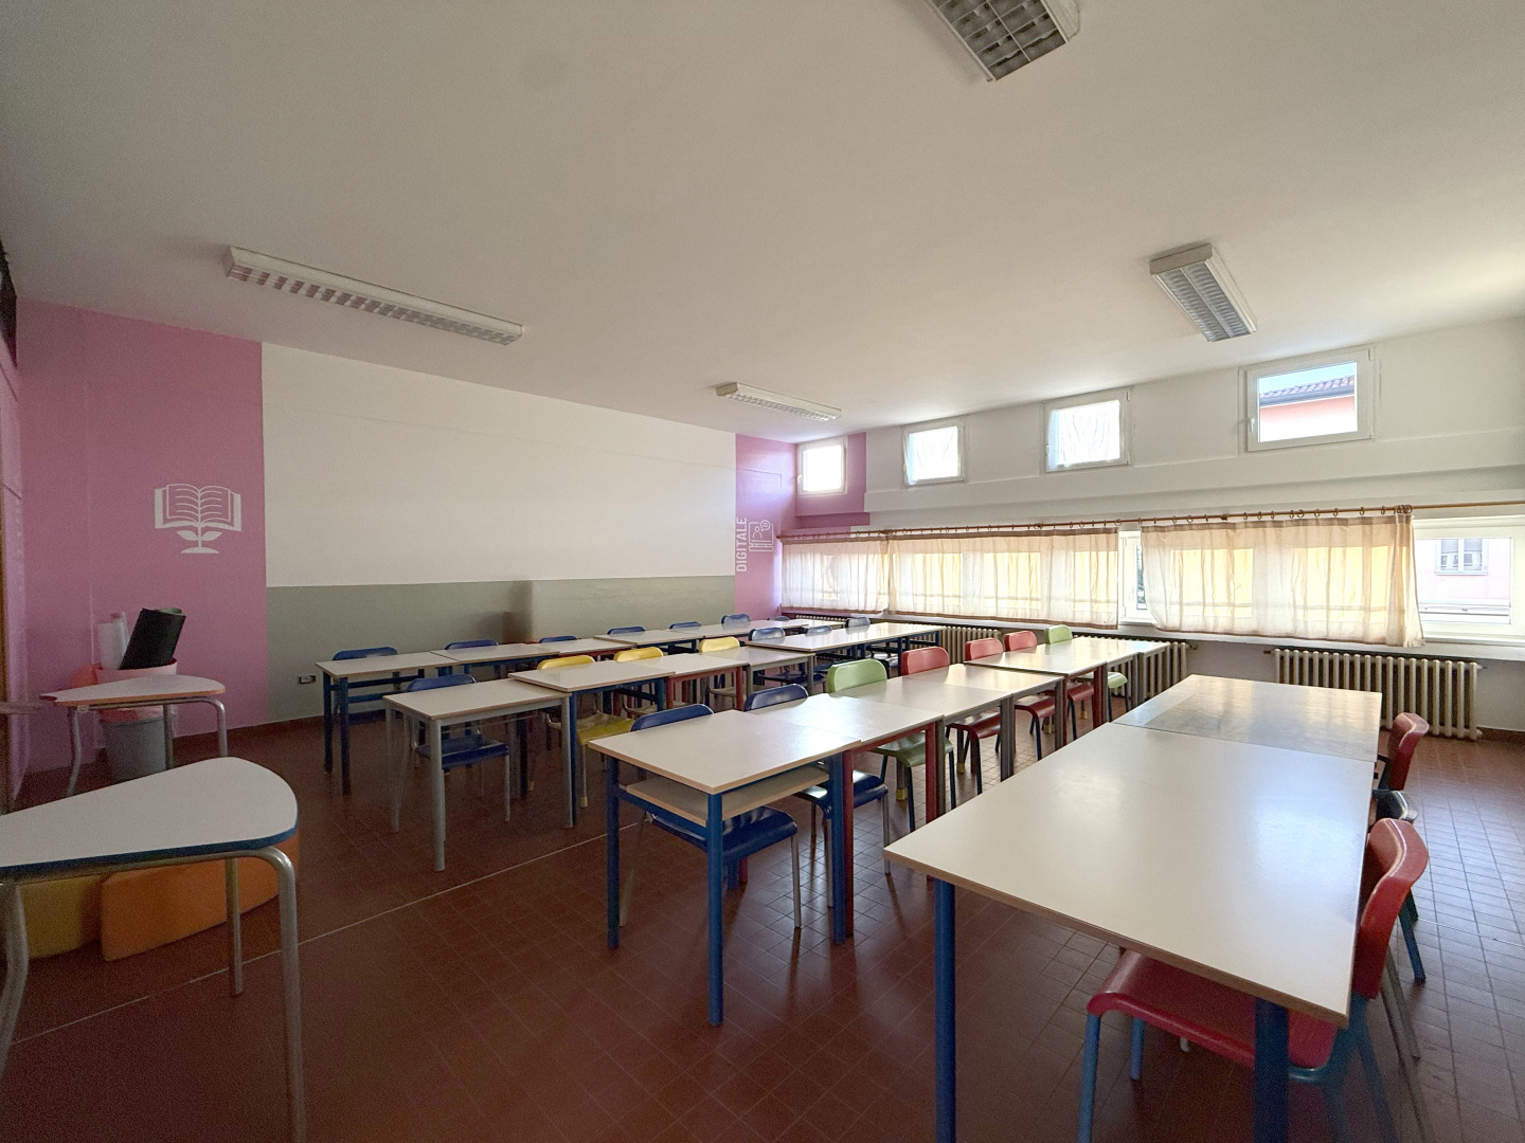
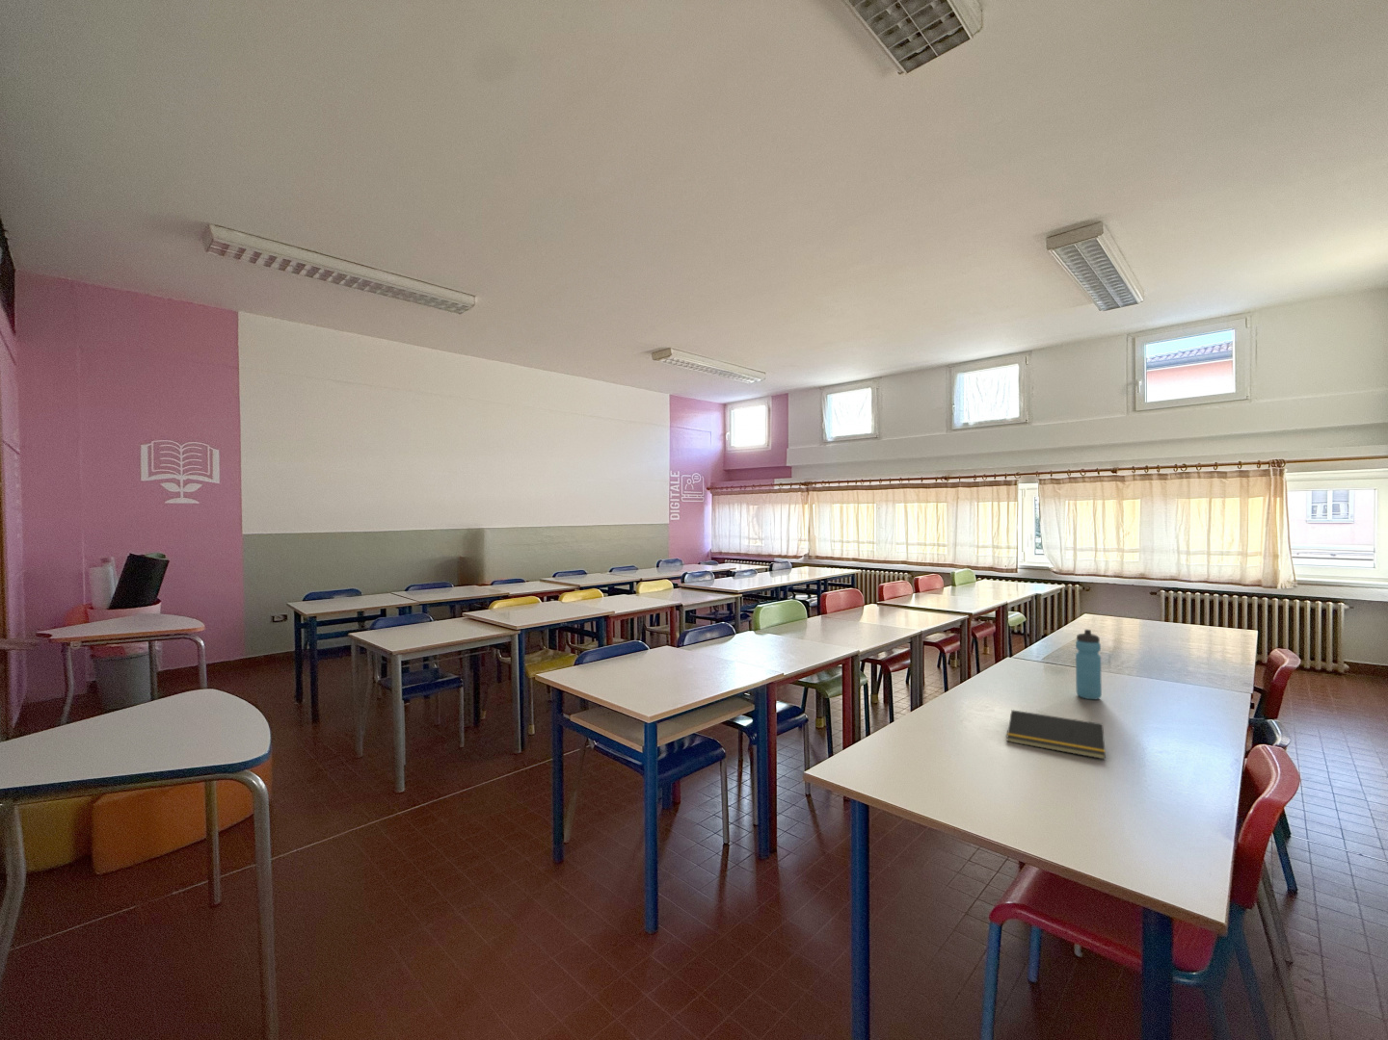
+ water bottle (1089, 662)
+ notepad (1055, 732)
